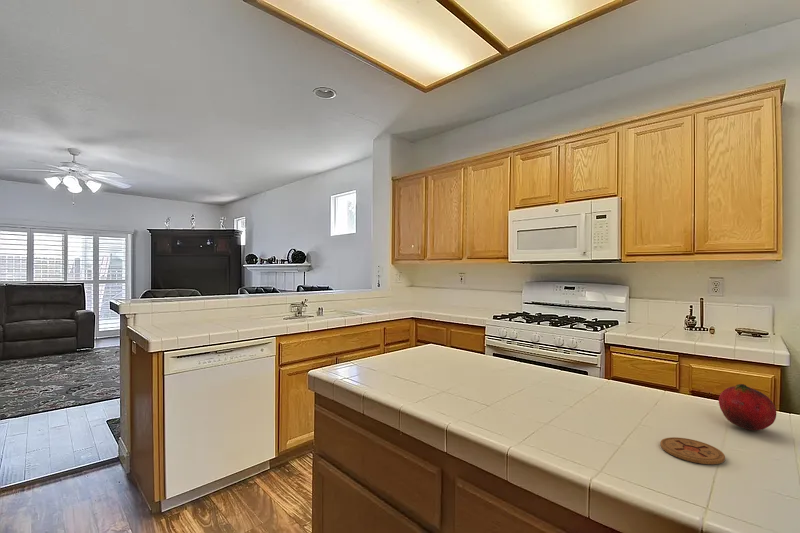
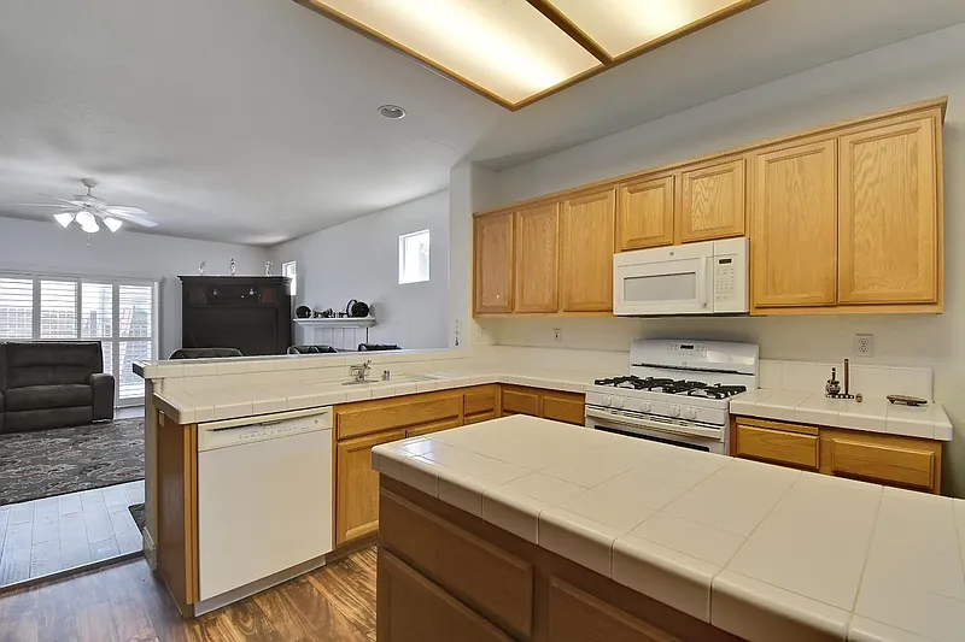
- fruit (746, 405)
- coaster (691, 450)
